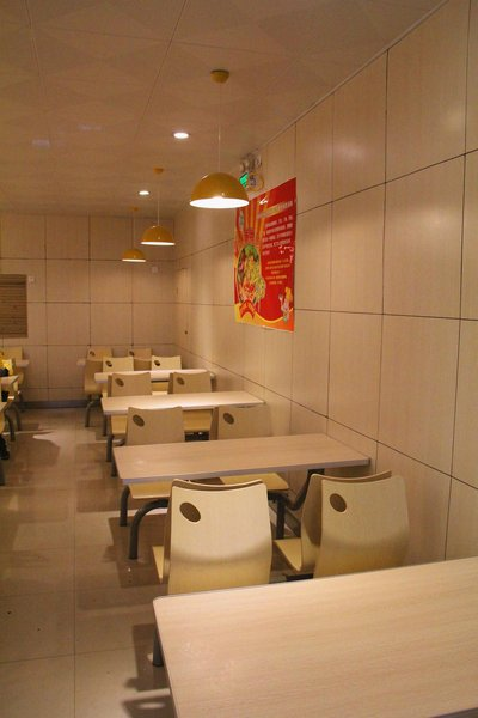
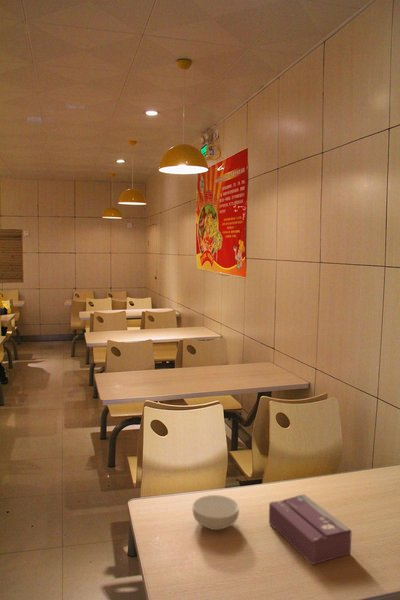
+ tissue box (307, 526)
+ cereal bowl (215, 514)
